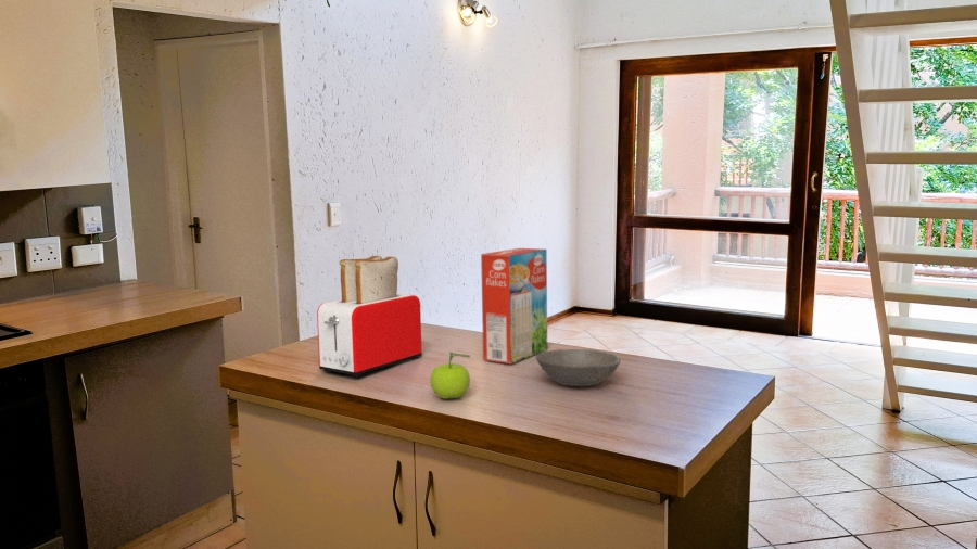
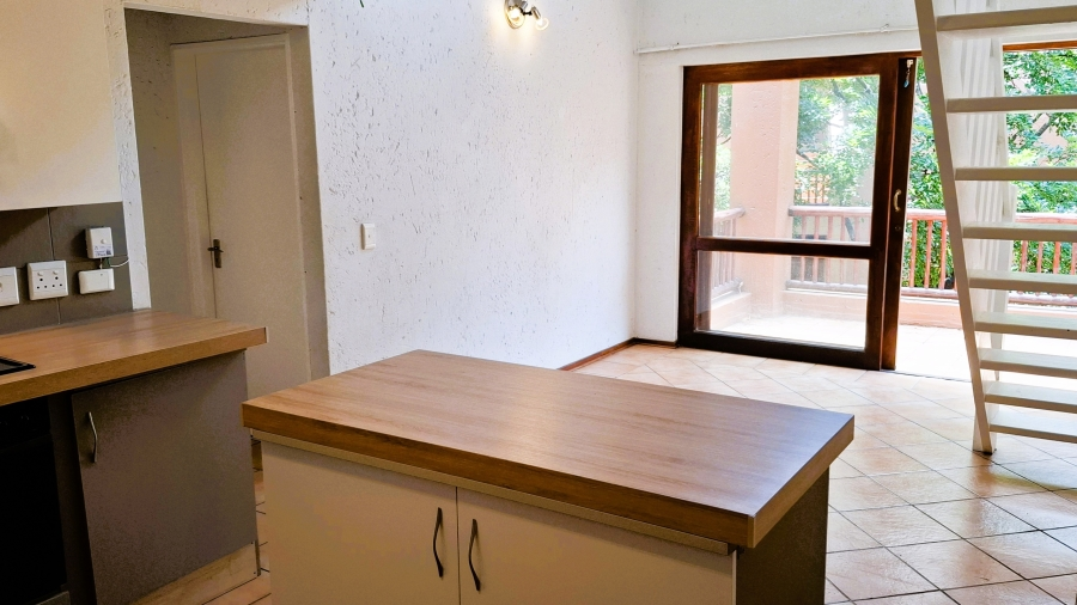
- soup bowl (578, 369)
- toaster (367, 311)
- fruit (454, 373)
- cereal box (515, 303)
